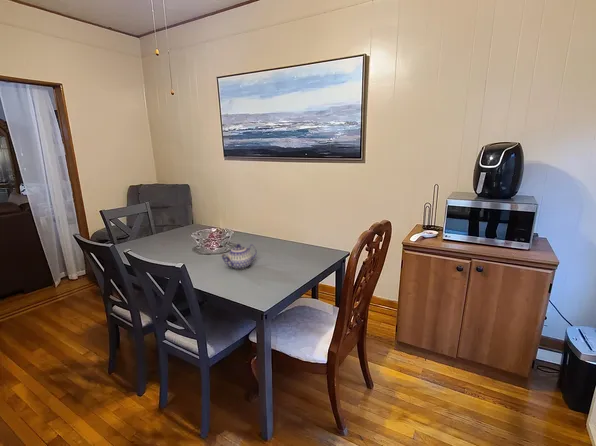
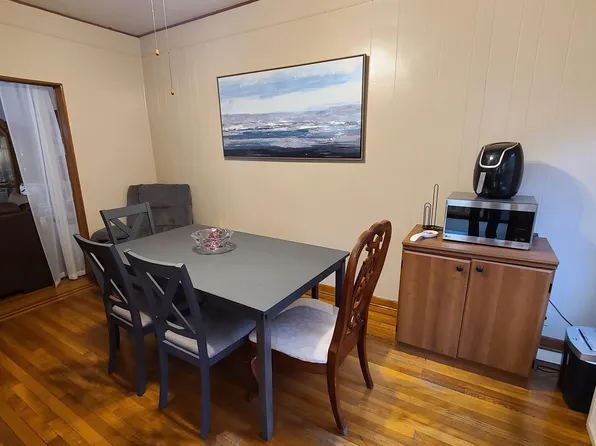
- teapot (239, 255)
